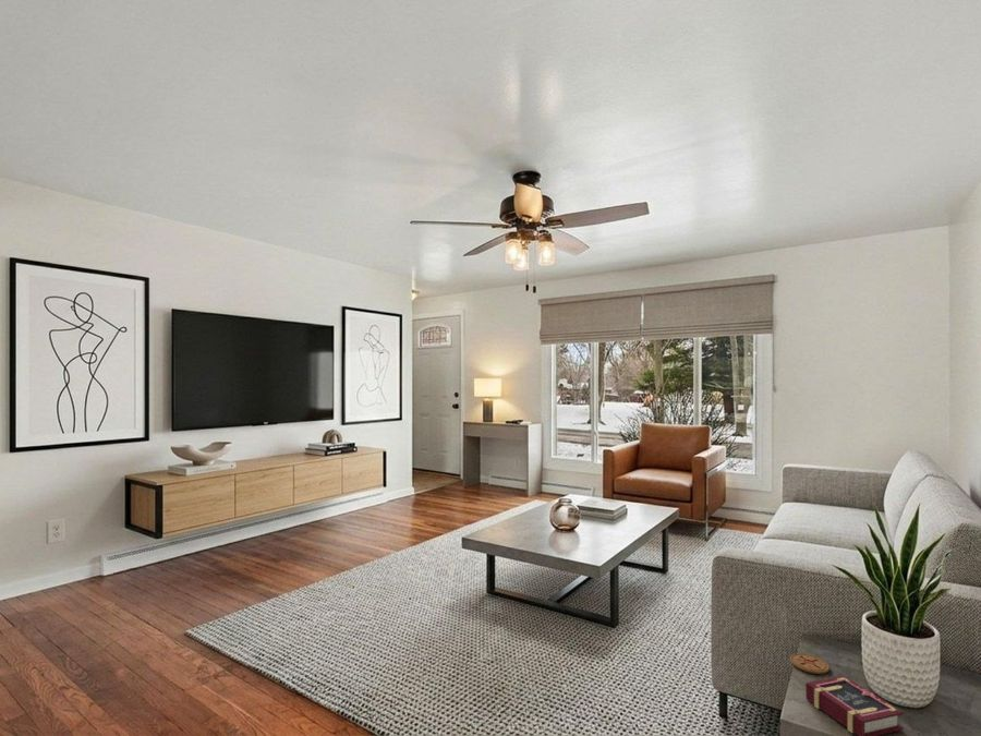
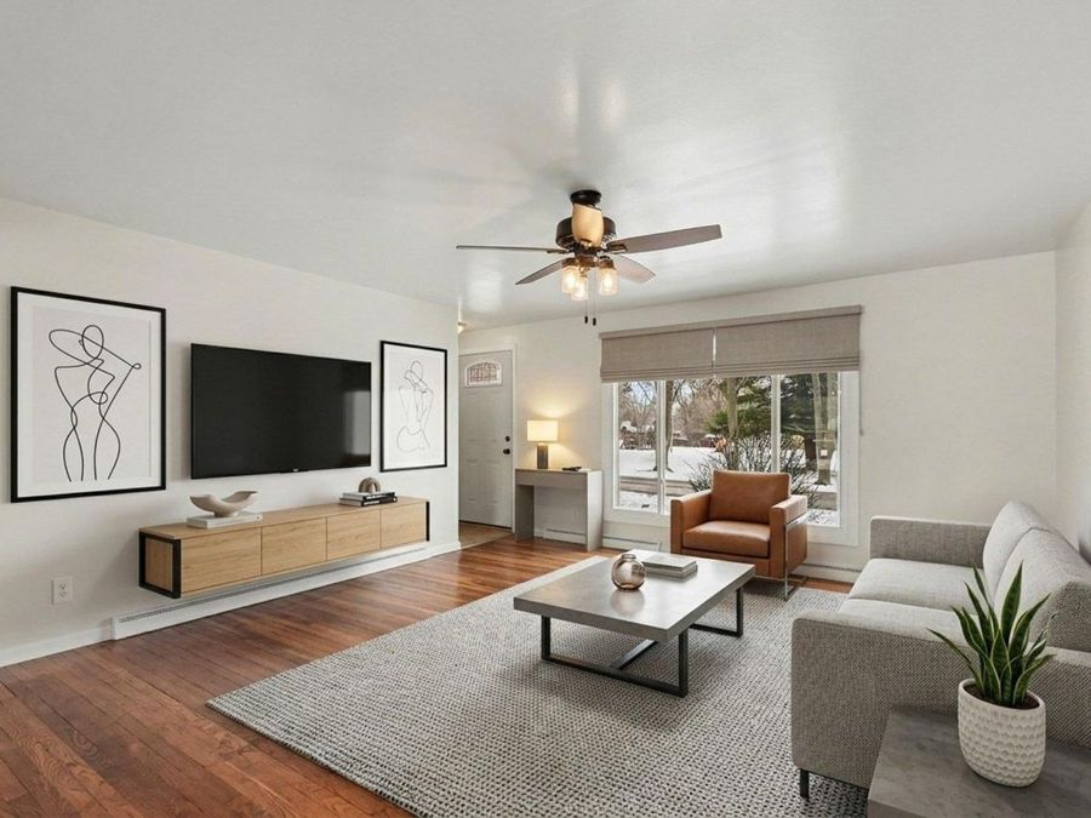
- book (851, 703)
- coaster (809, 663)
